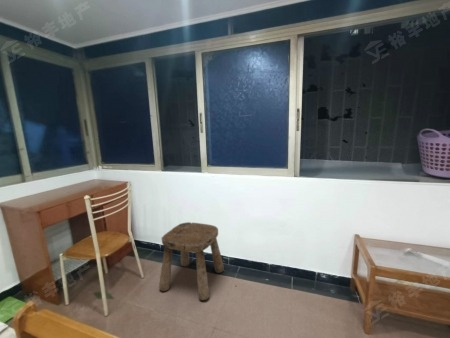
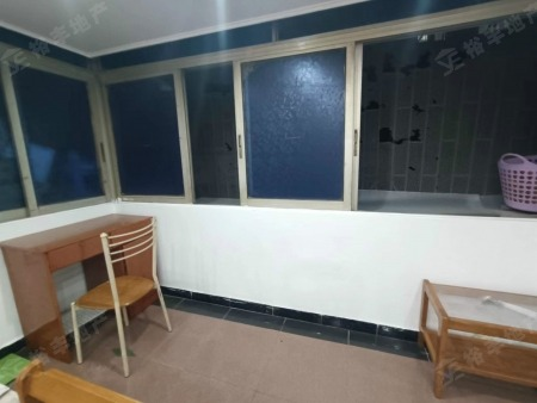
- stool (188, 256)
